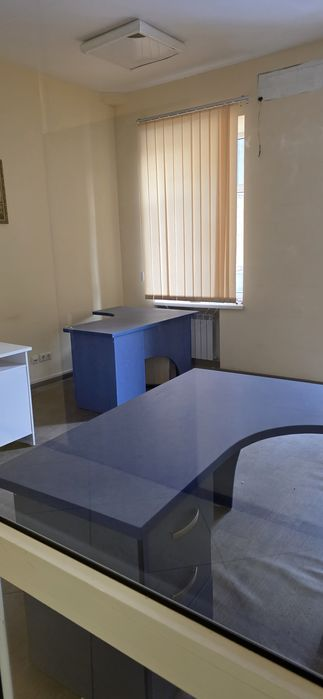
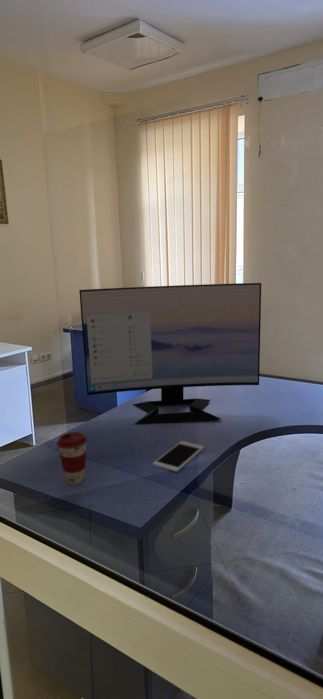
+ coffee cup (73, 458)
+ cell phone (179, 455)
+ computer monitor (172, 351)
